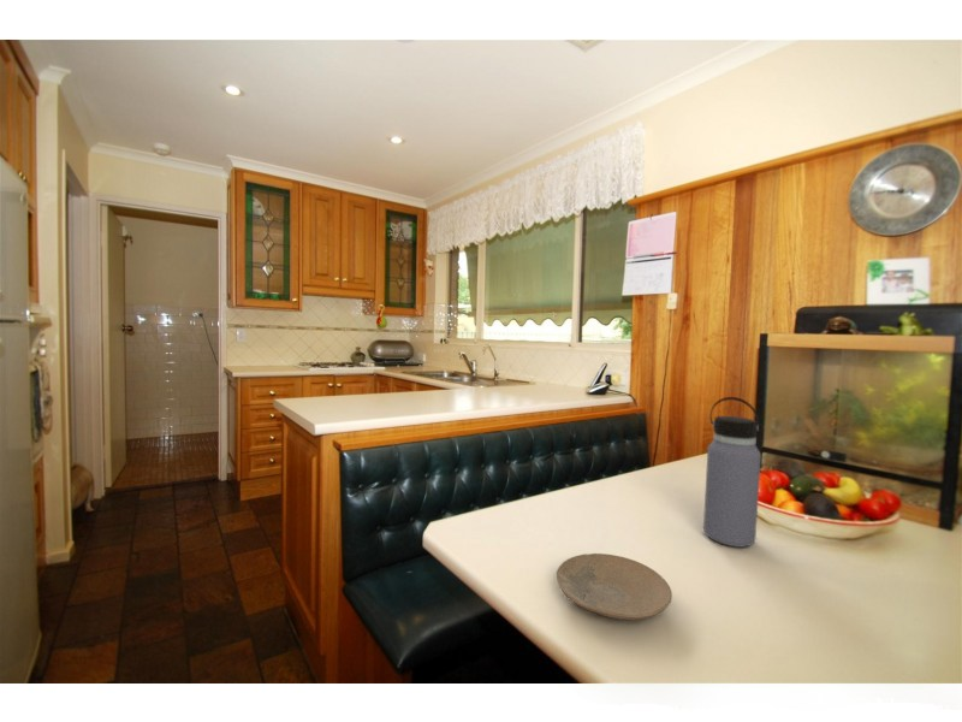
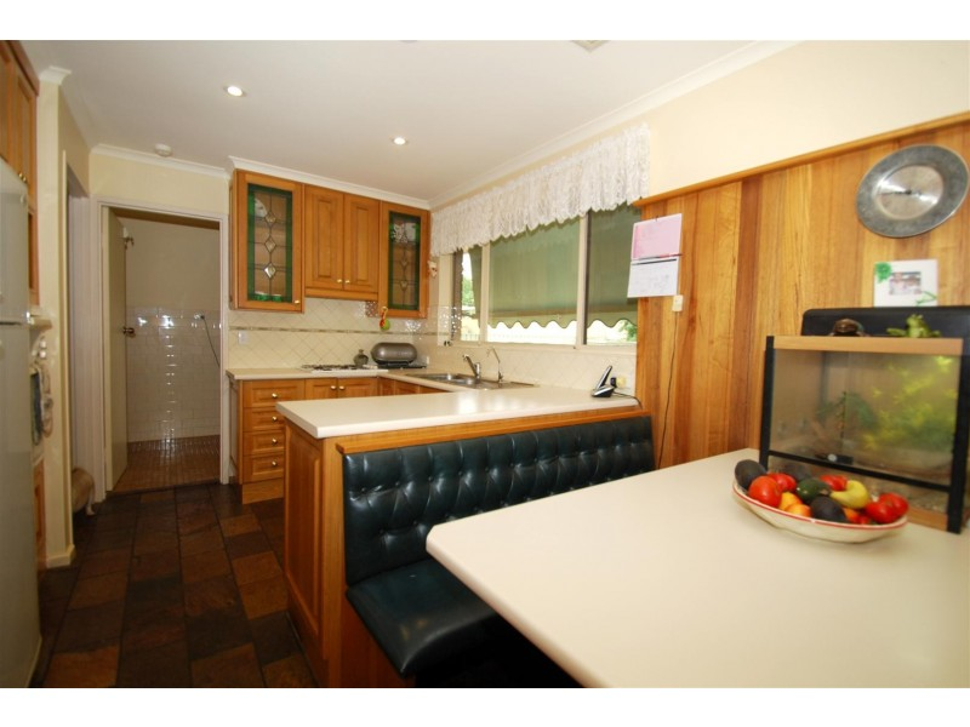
- plate (611, 588)
- water bottle (731, 468)
